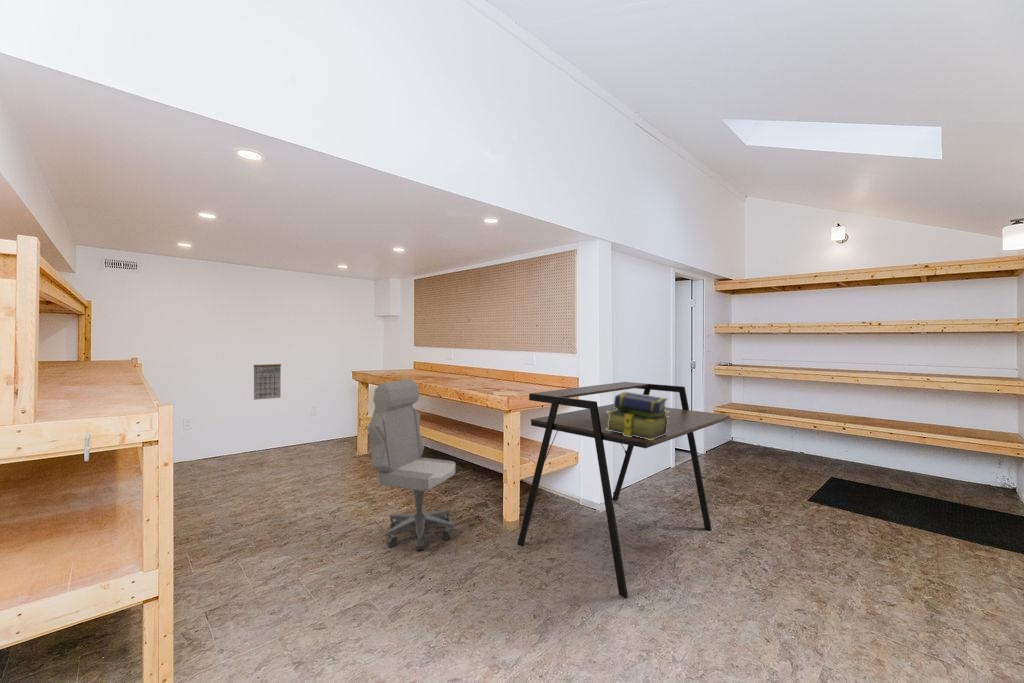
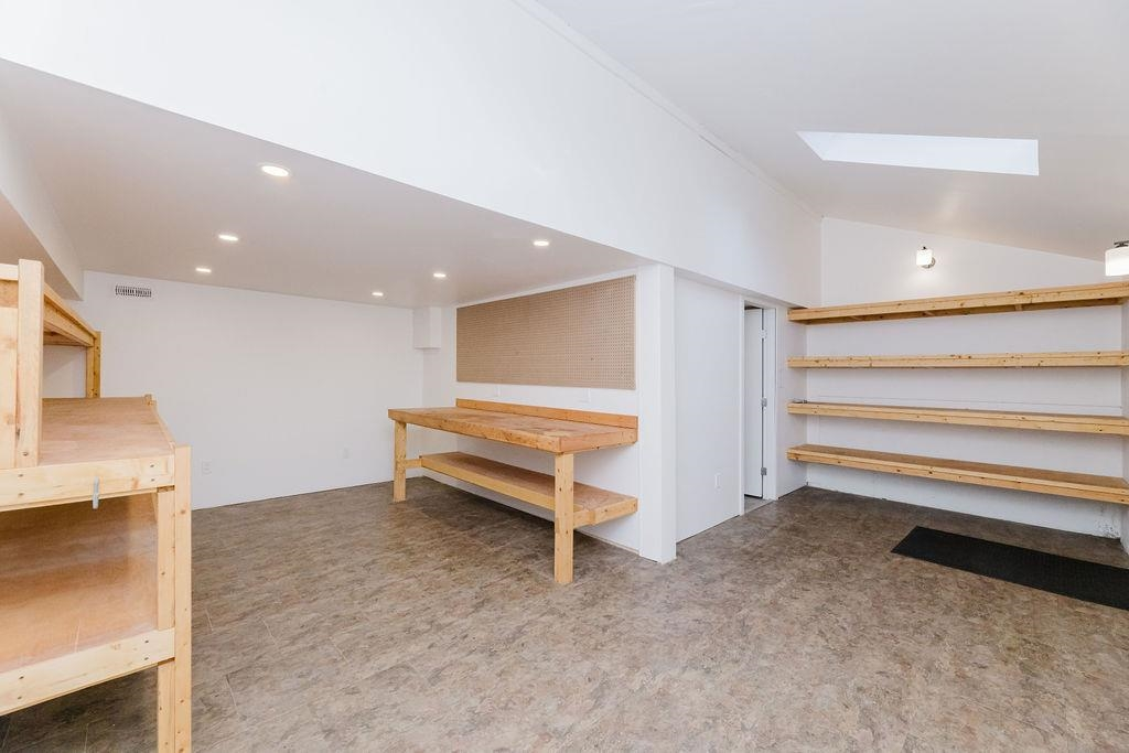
- calendar (267, 377)
- office chair (418, 458)
- stack of books (639, 413)
- desk (627, 465)
